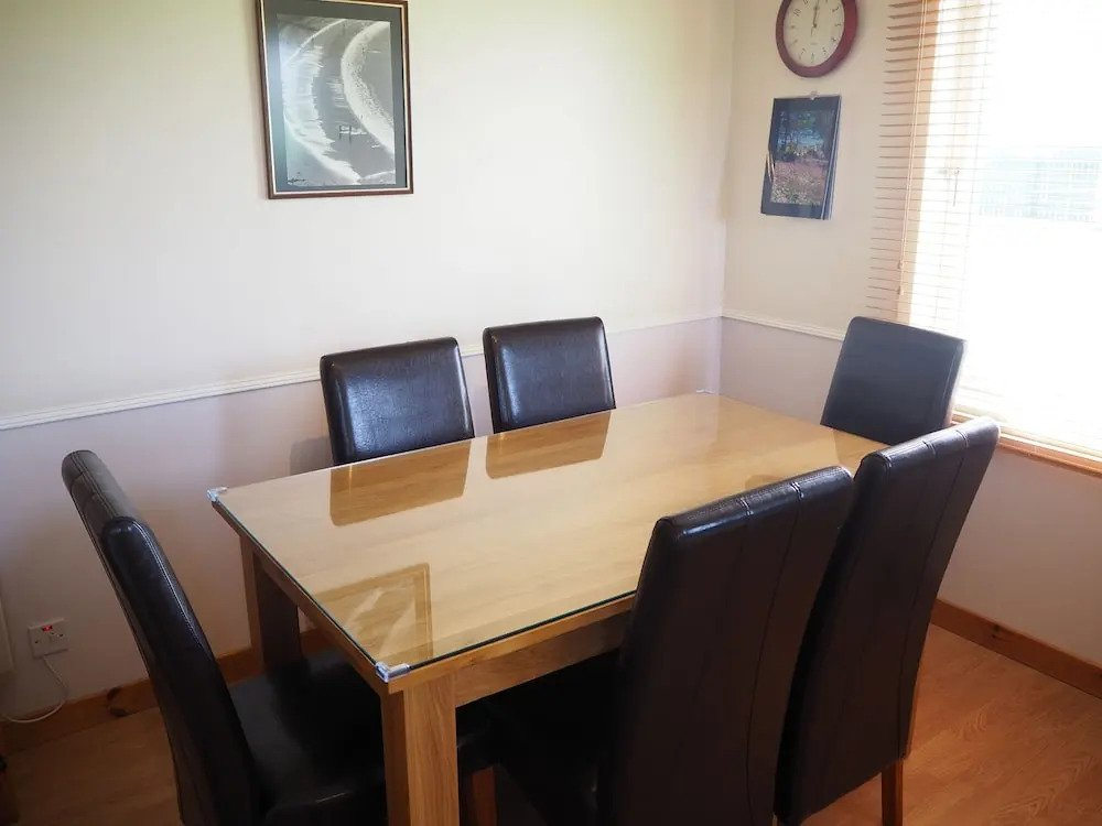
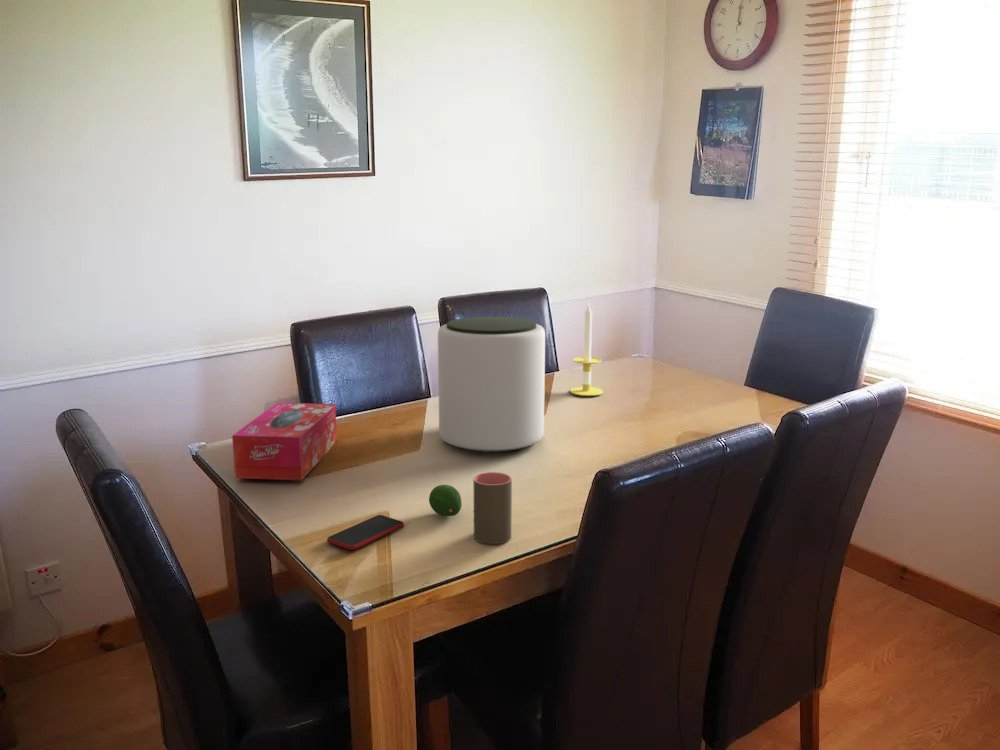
+ plant pot (491, 382)
+ tissue box (288, 438)
+ cup (492, 507)
+ smartphone (366, 531)
+ fruit (446, 500)
+ candle (587, 347)
